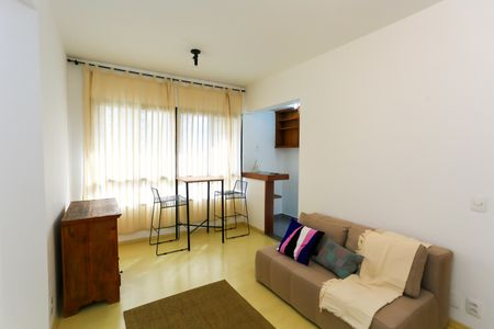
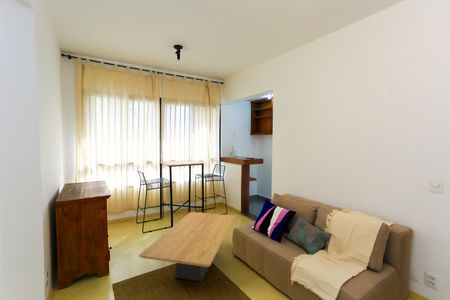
+ coffee table (197, 247)
